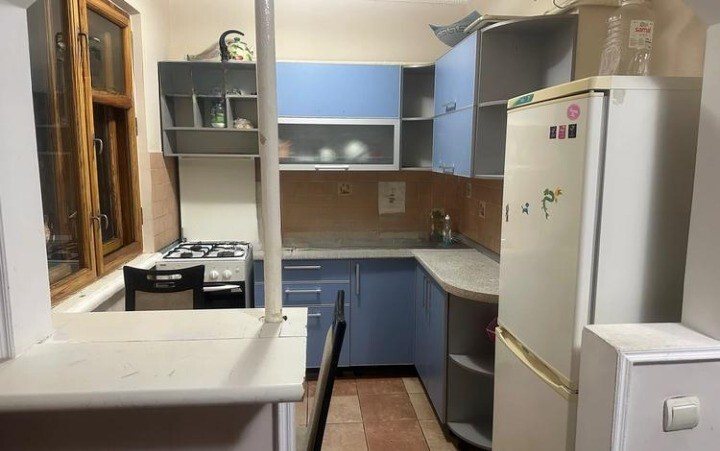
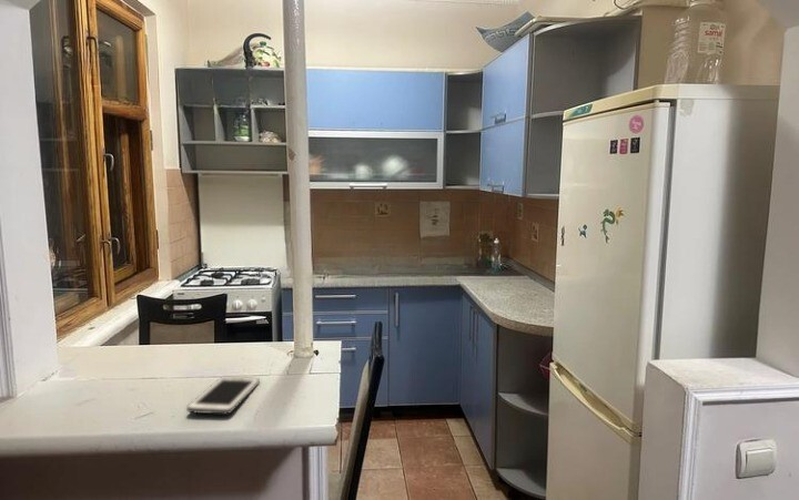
+ cell phone (225, 394)
